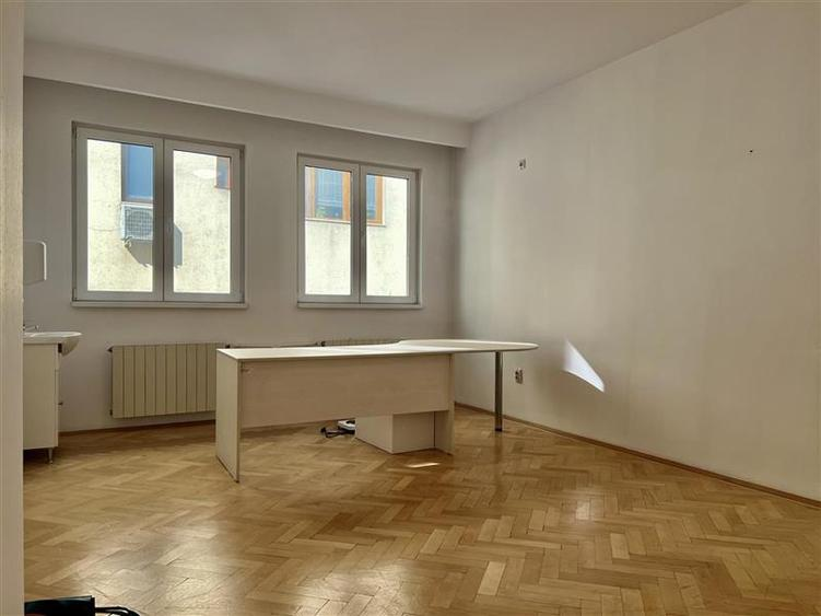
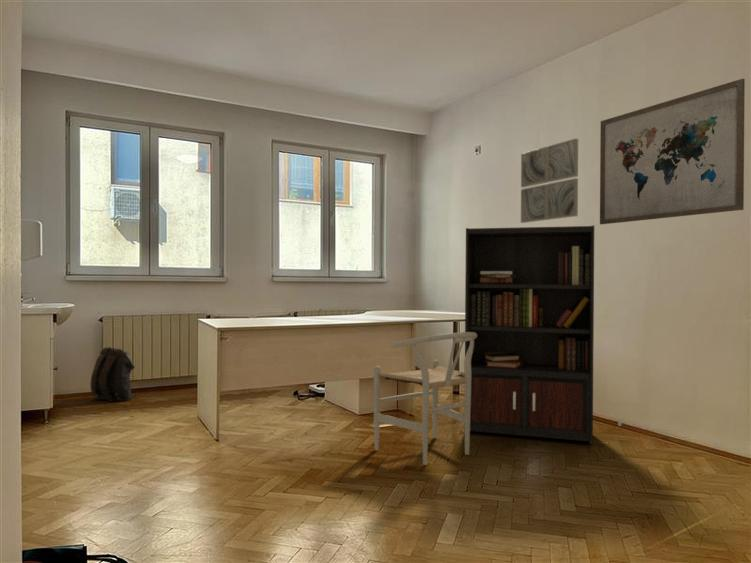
+ backpack (113, 372)
+ wall art (547, 182)
+ wall art (663, 160)
+ bookcase (547, 330)
+ chair (431, 391)
